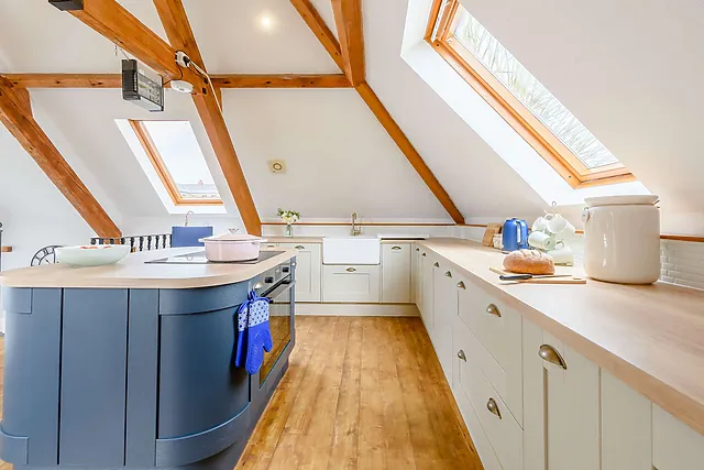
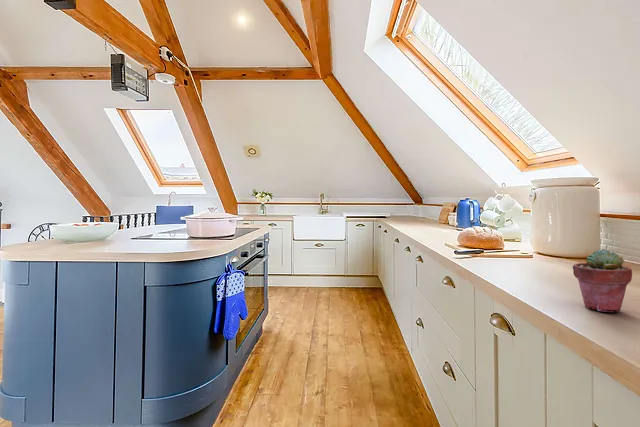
+ potted succulent (601, 278)
